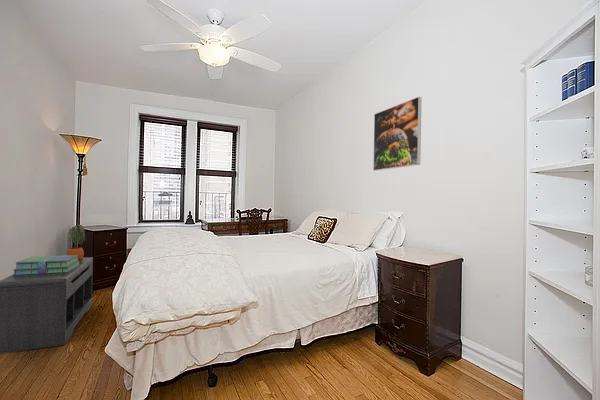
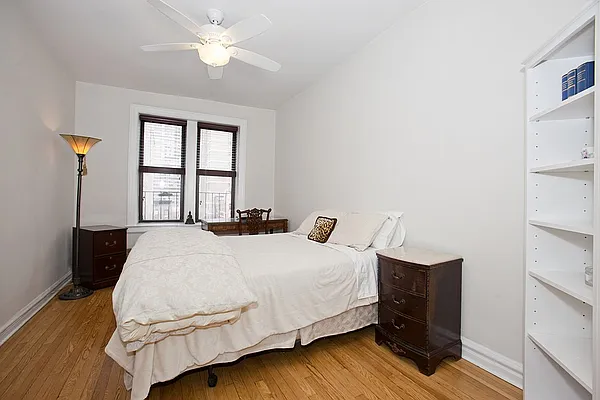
- stack of books (48, 263)
- bench (52, 296)
- potted plant (76, 243)
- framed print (395, 137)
